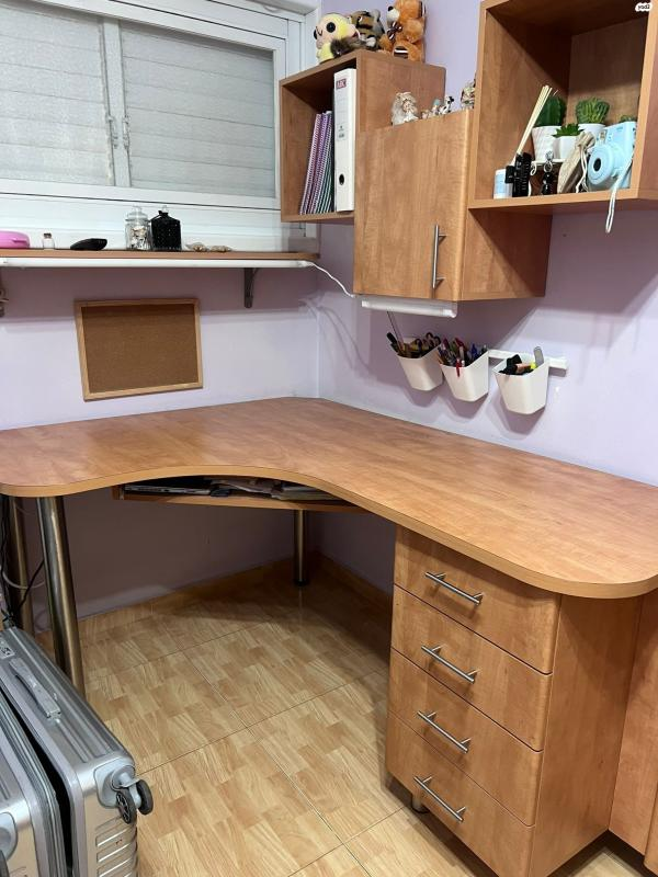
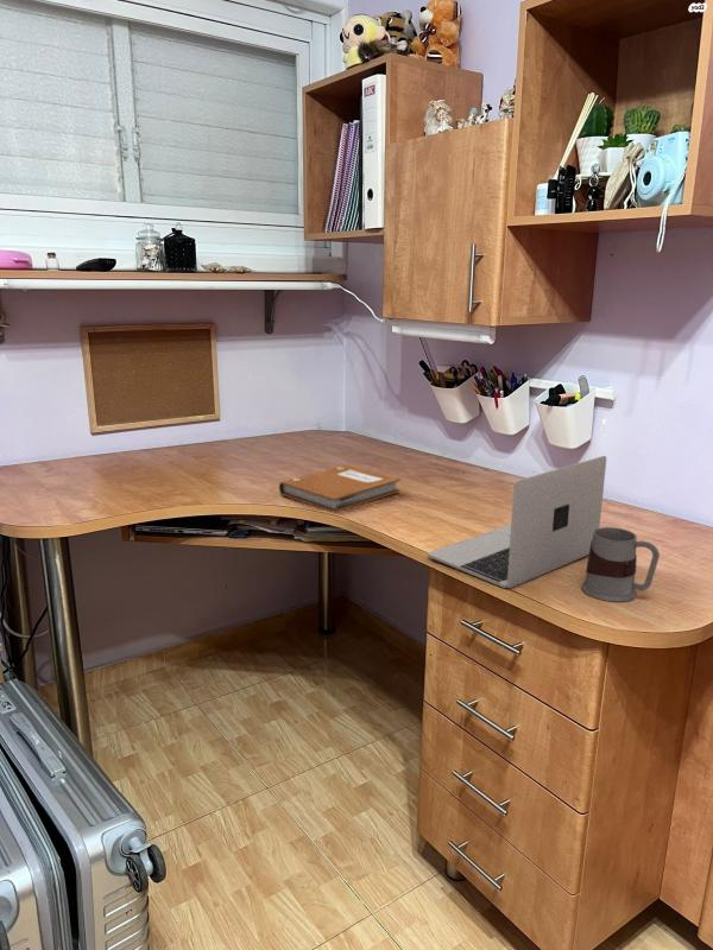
+ laptop (516, 507)
+ notebook (341, 486)
+ mug (620, 564)
